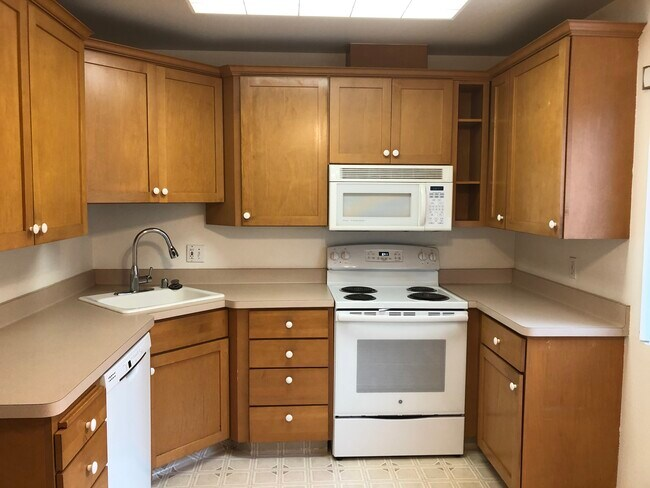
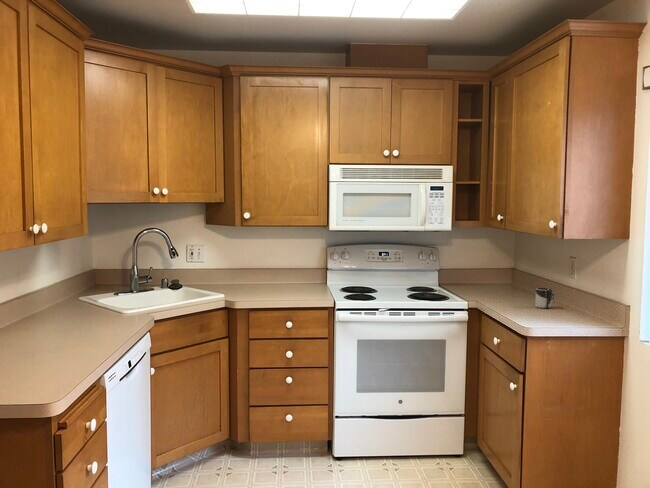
+ cup (545, 298)
